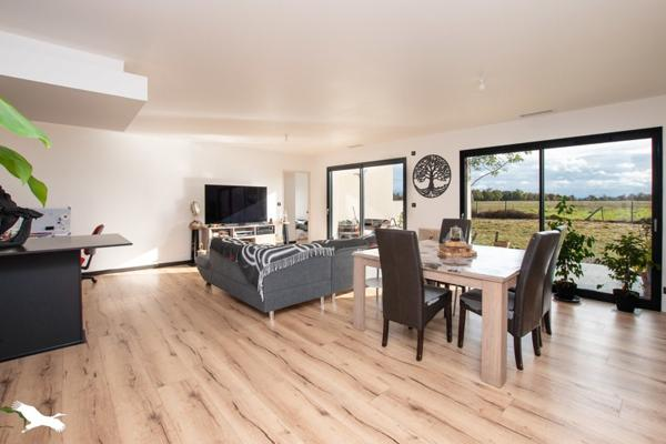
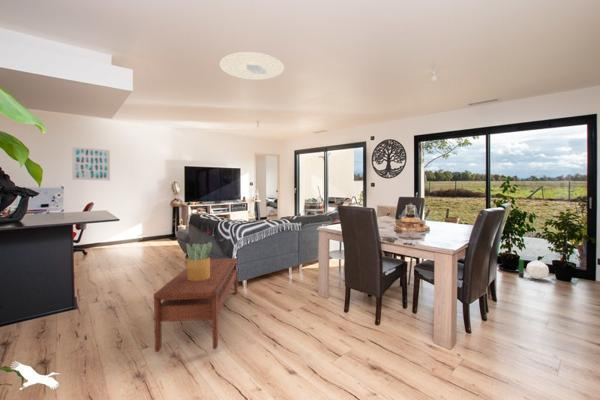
+ ceiling light (252, 64)
+ potted plant (200, 259)
+ wall art (91, 164)
+ coffee table (205, 294)
+ plant pot (533, 269)
